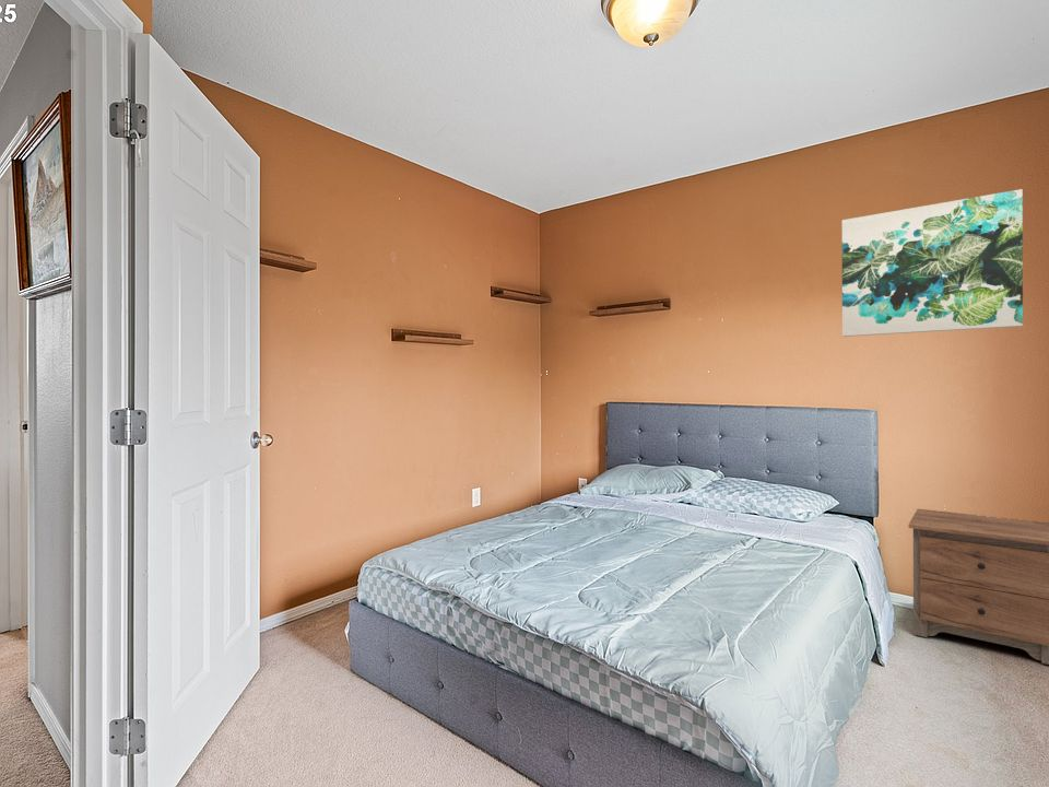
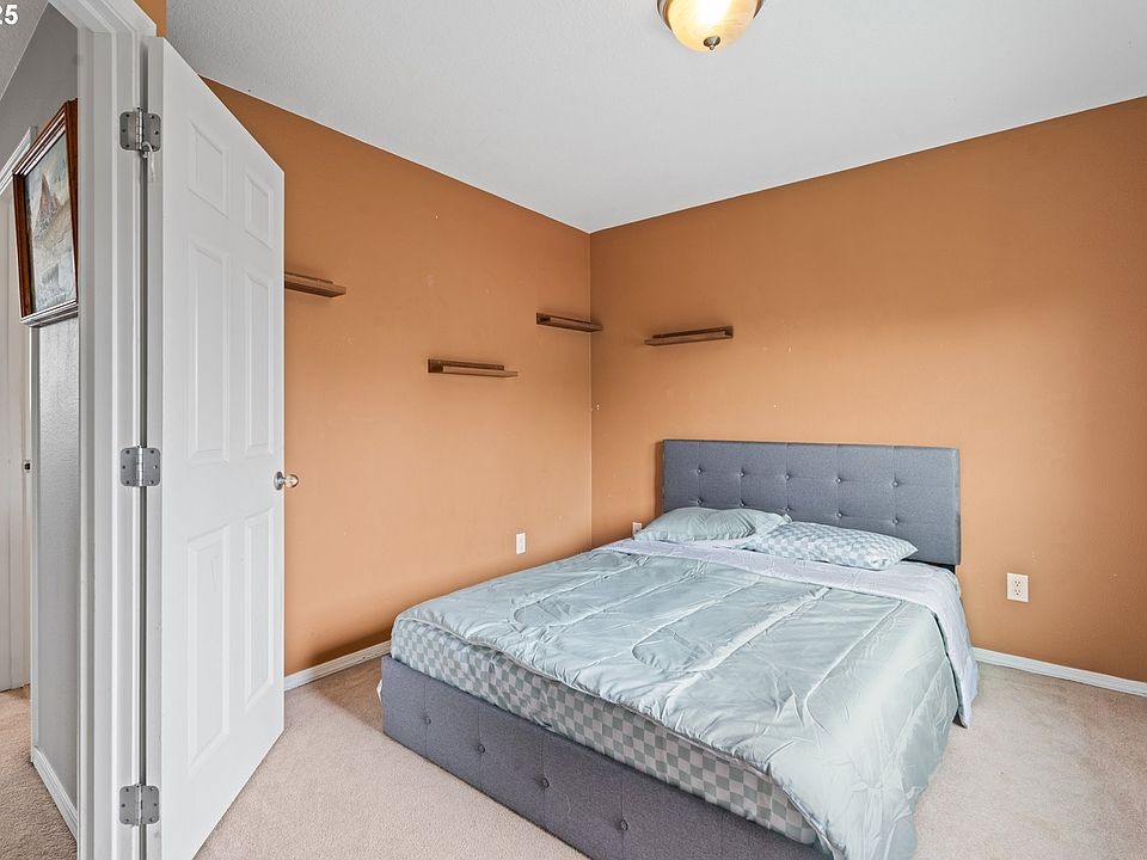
- nightstand (981, 579)
- wall art (924, 269)
